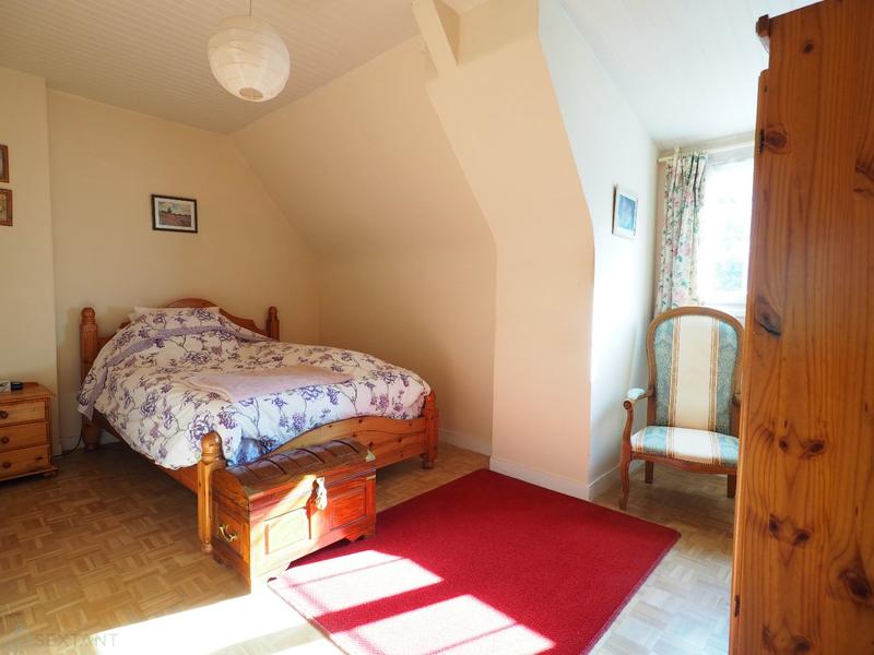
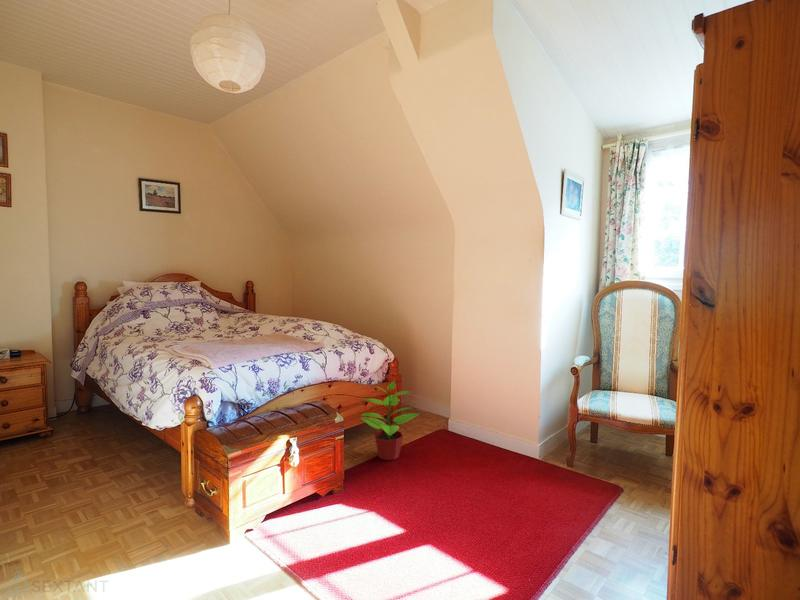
+ potted plant (389, 416)
